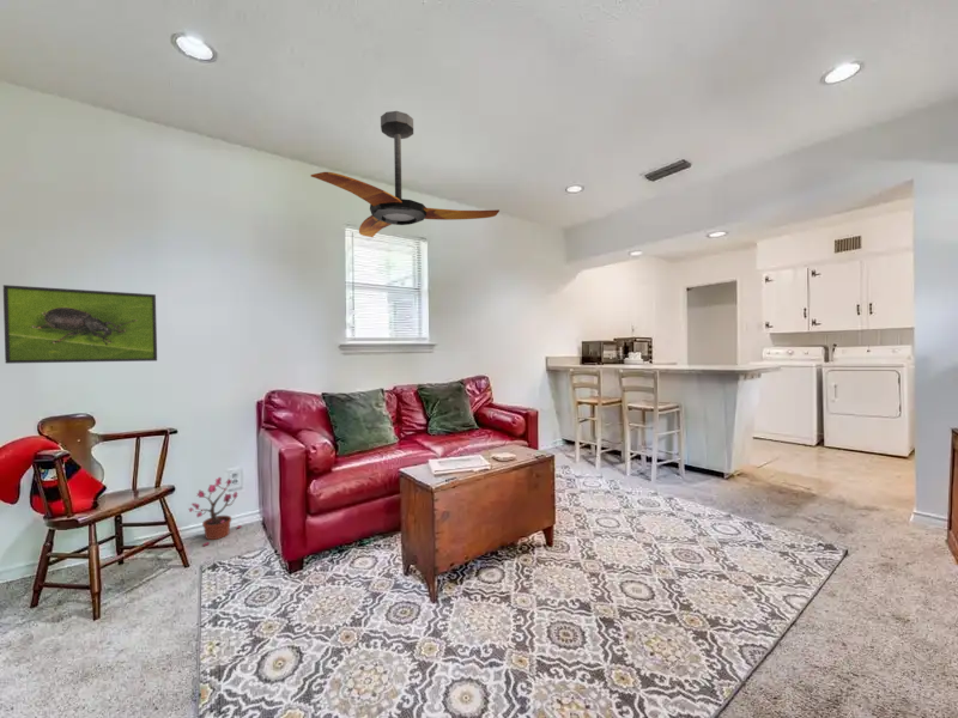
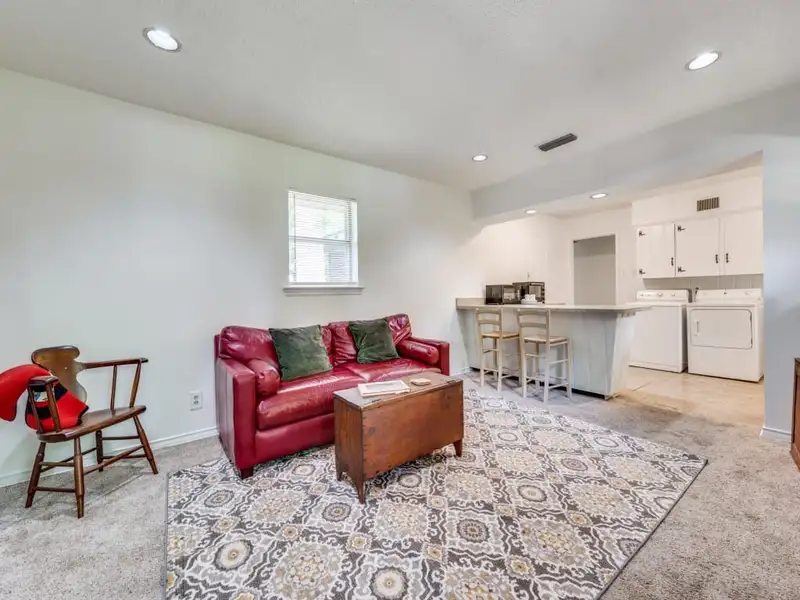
- potted plant (213, 509)
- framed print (86, 325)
- ceiling fan (400, 172)
